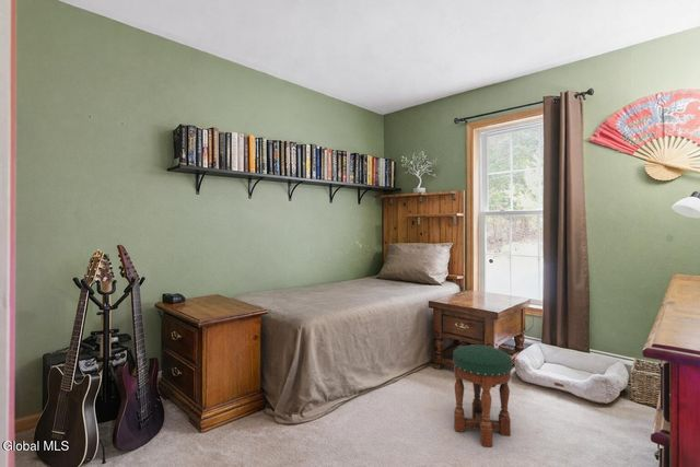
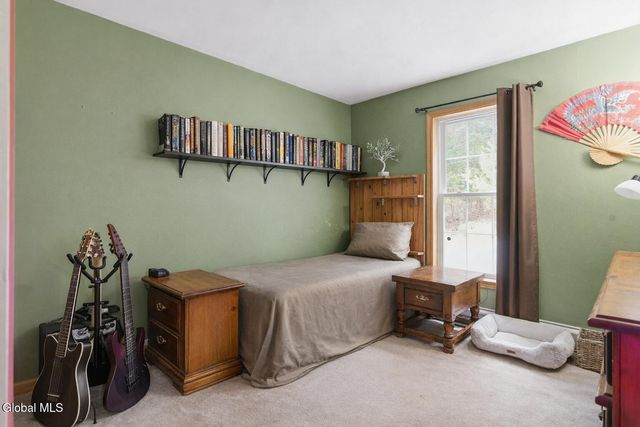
- stool (480, 389)
